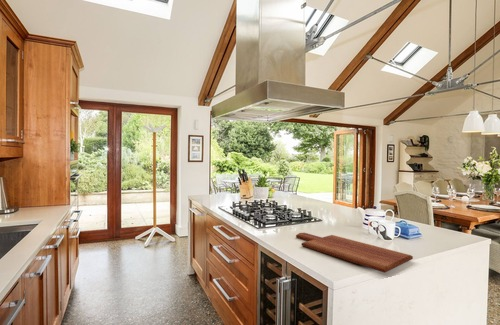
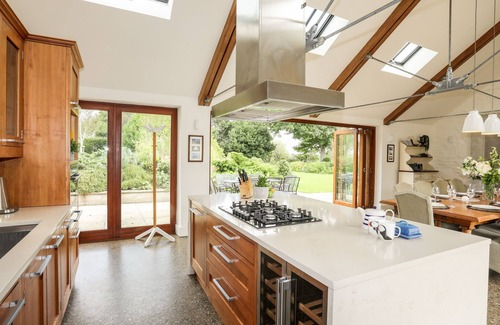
- cutting board (350, 249)
